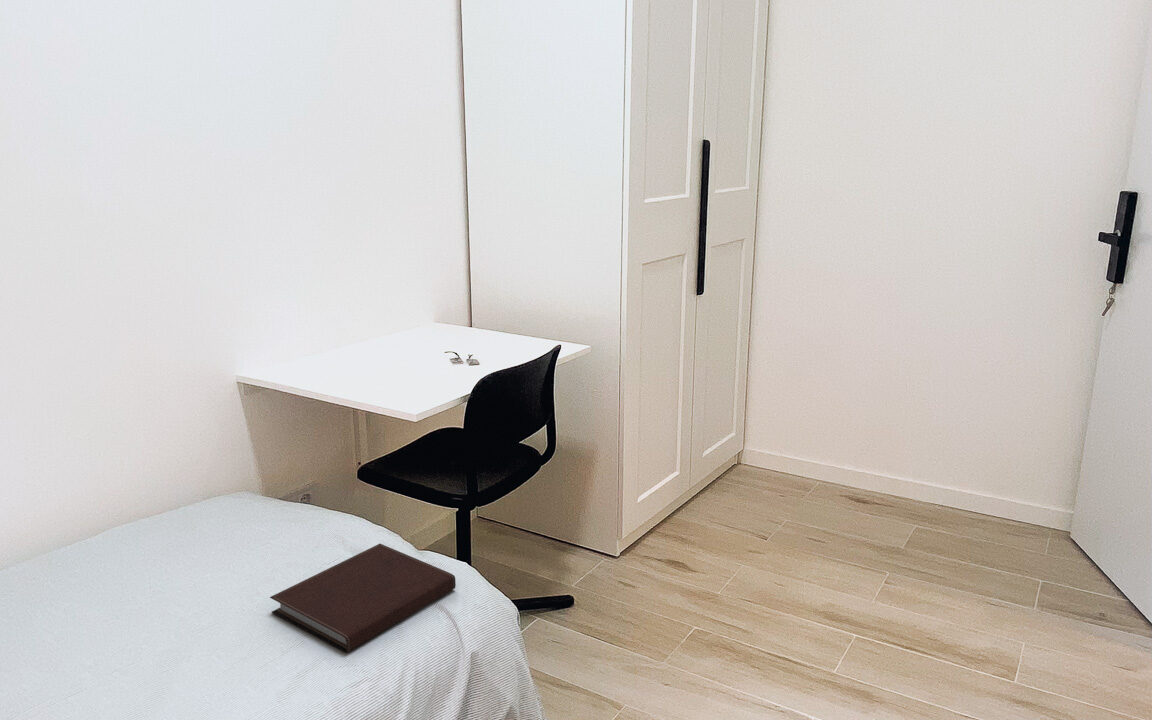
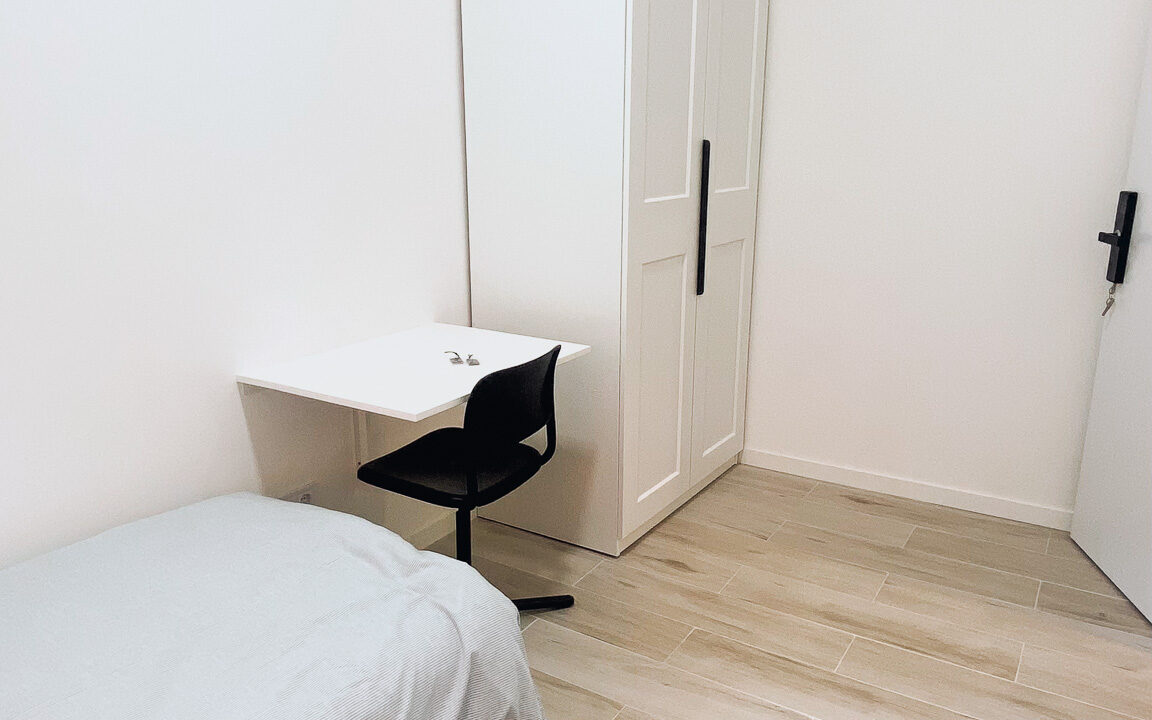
- notebook (365, 593)
